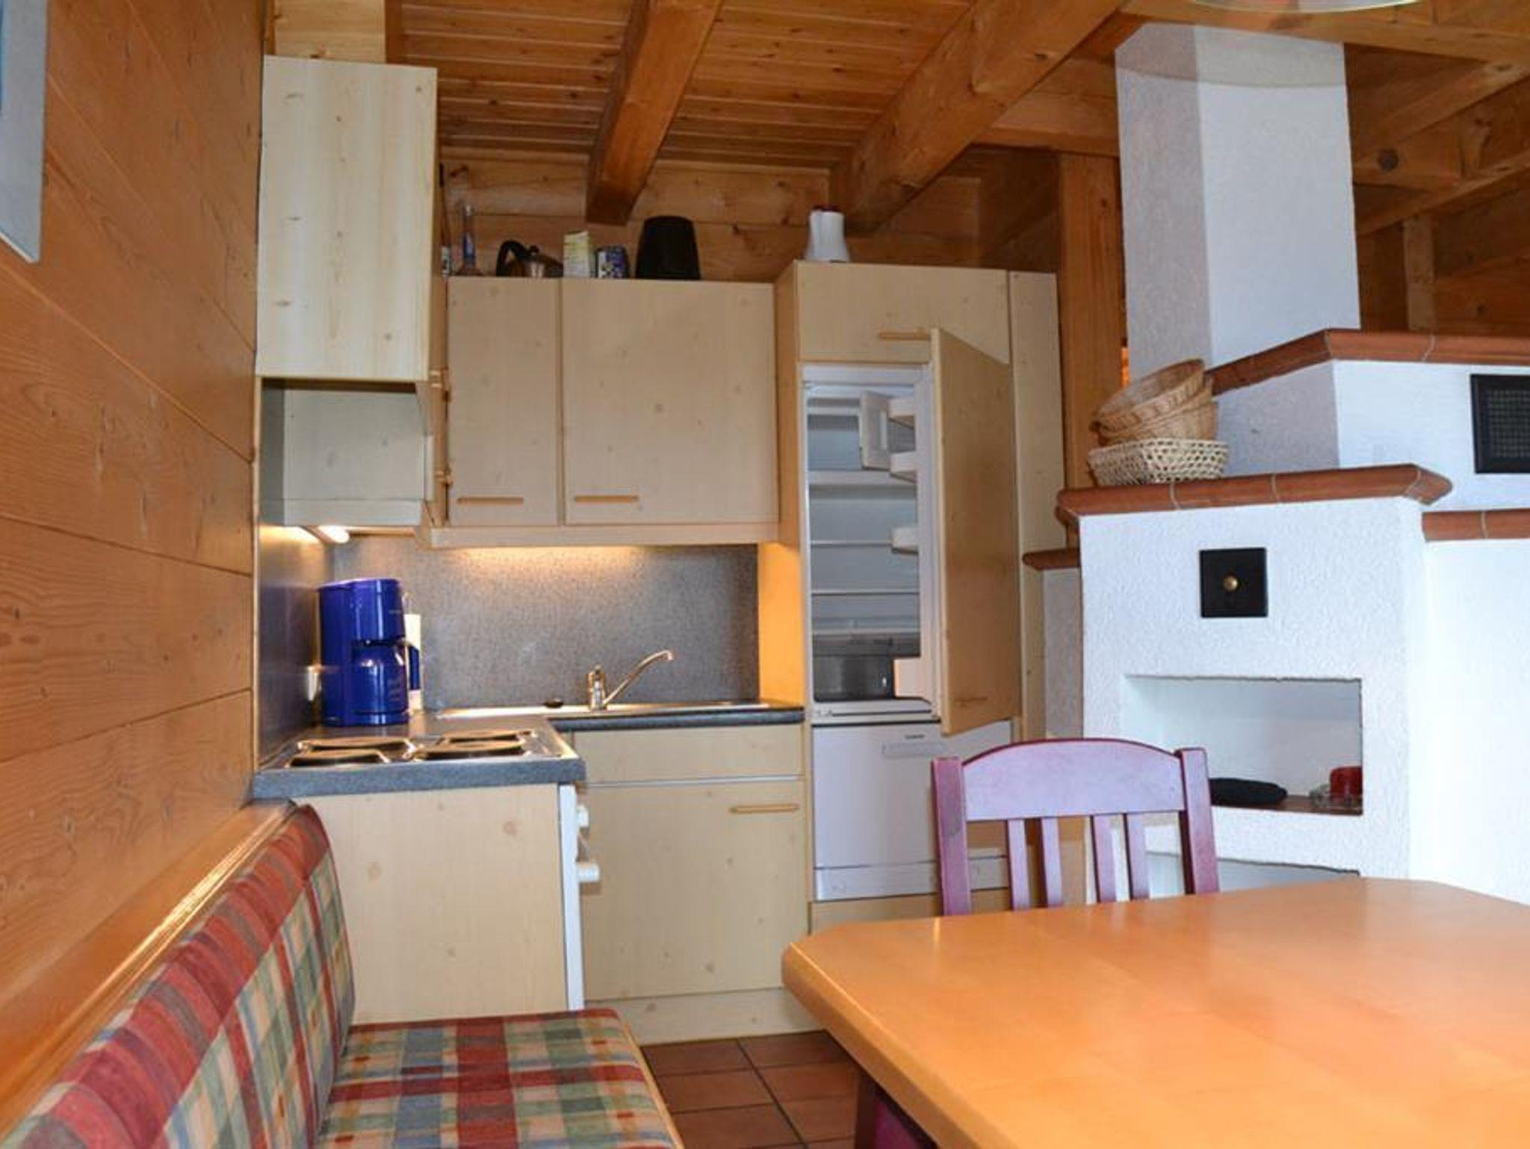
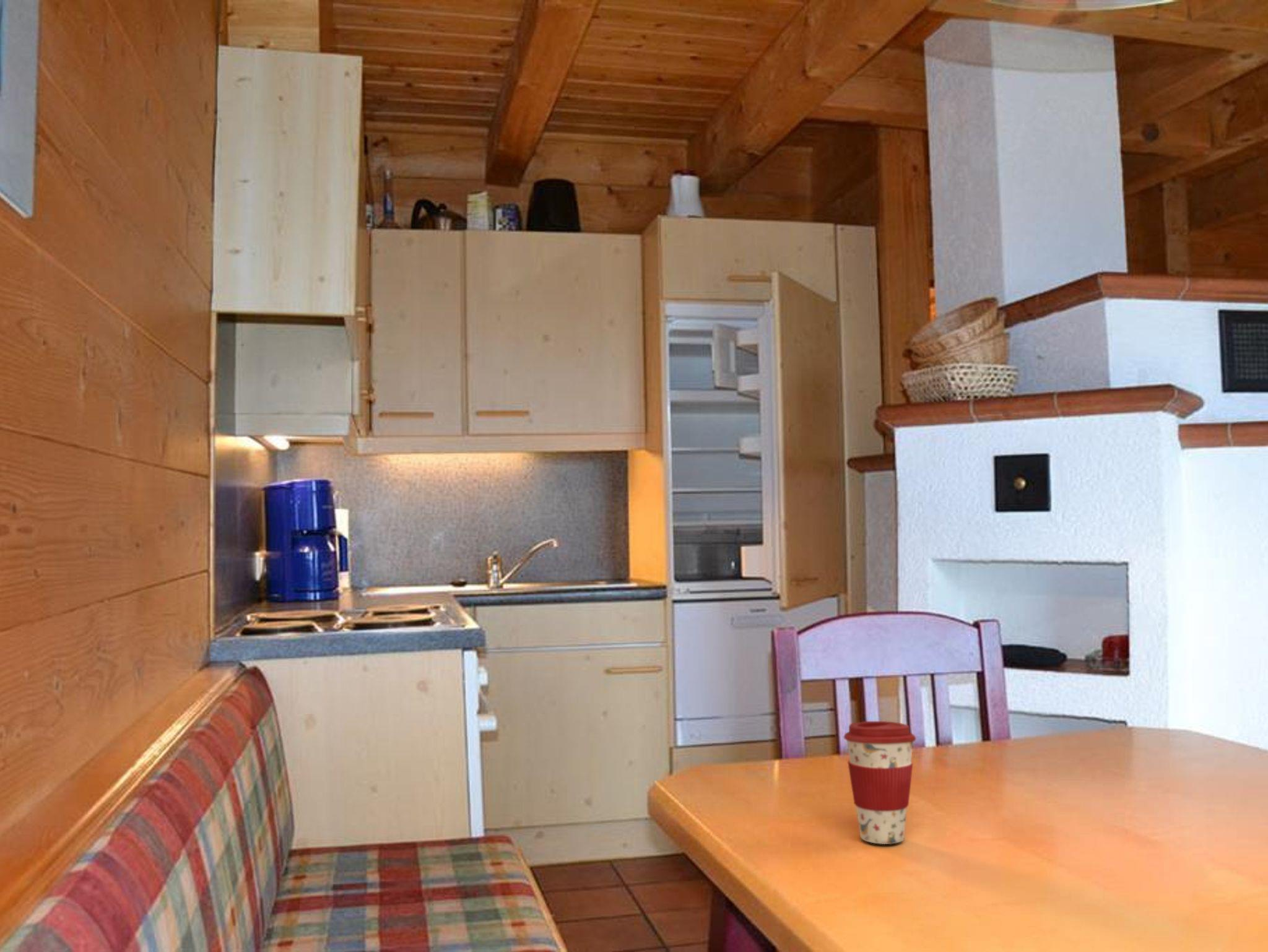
+ coffee cup (880, 781)
